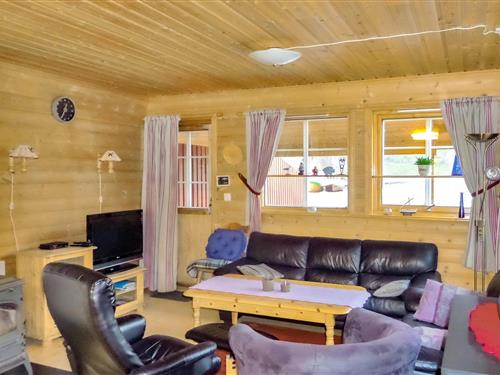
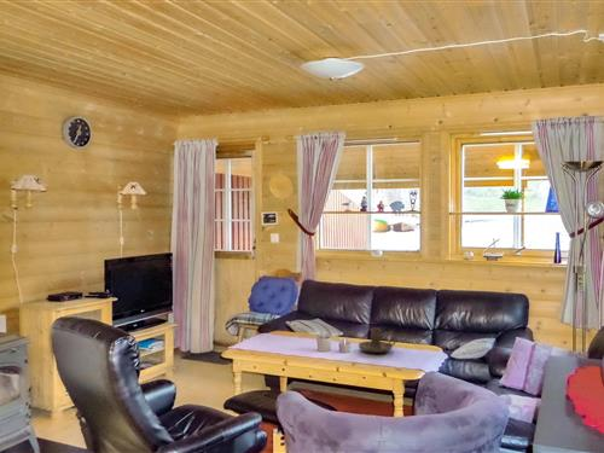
+ candle holder (378, 339)
